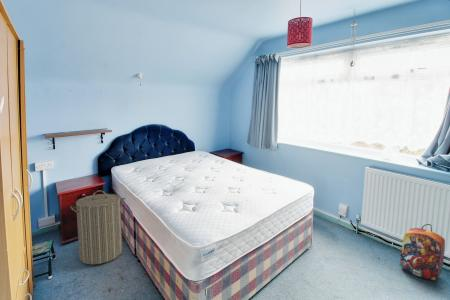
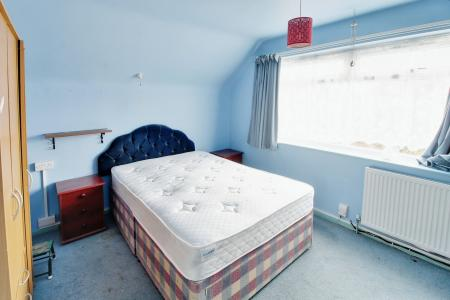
- backpack (422, 250)
- laundry hamper (99, 222)
